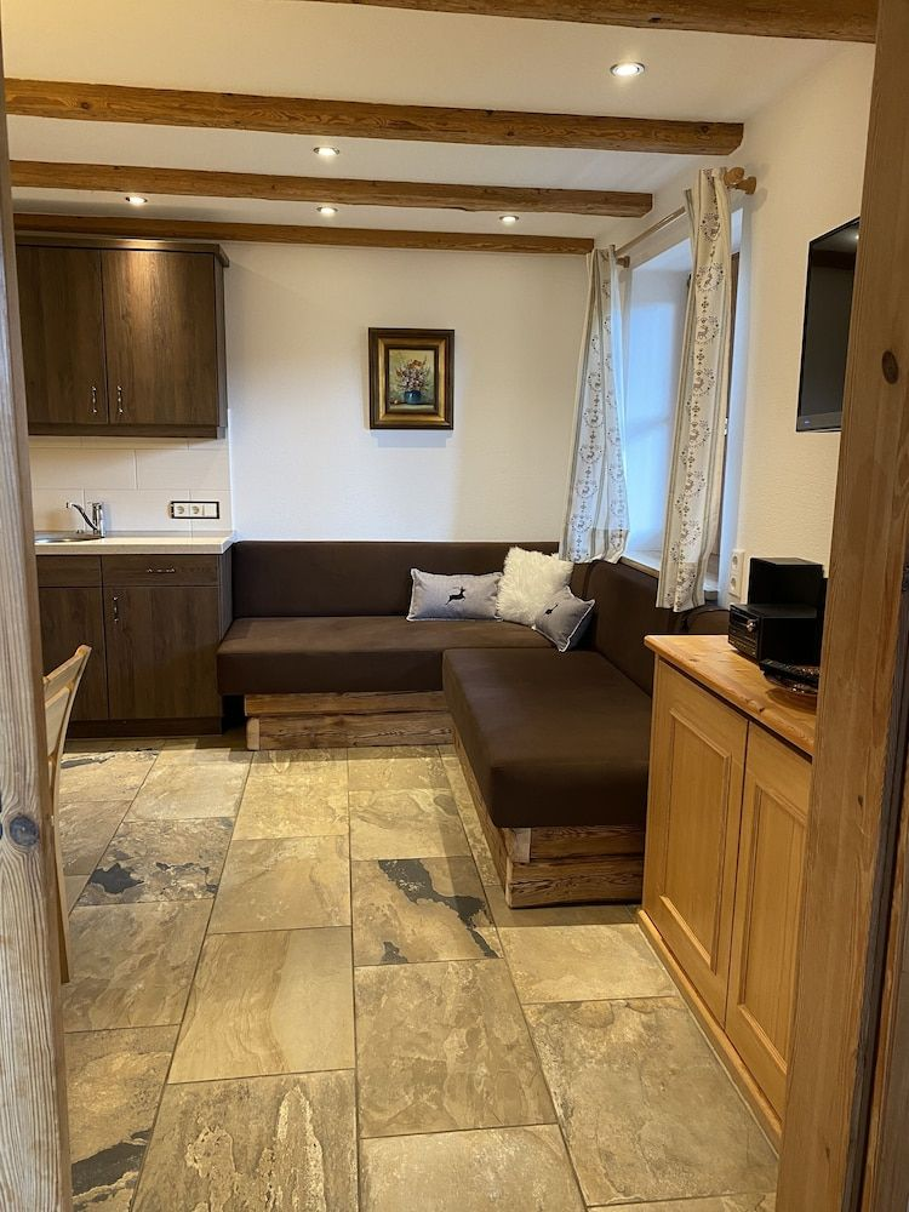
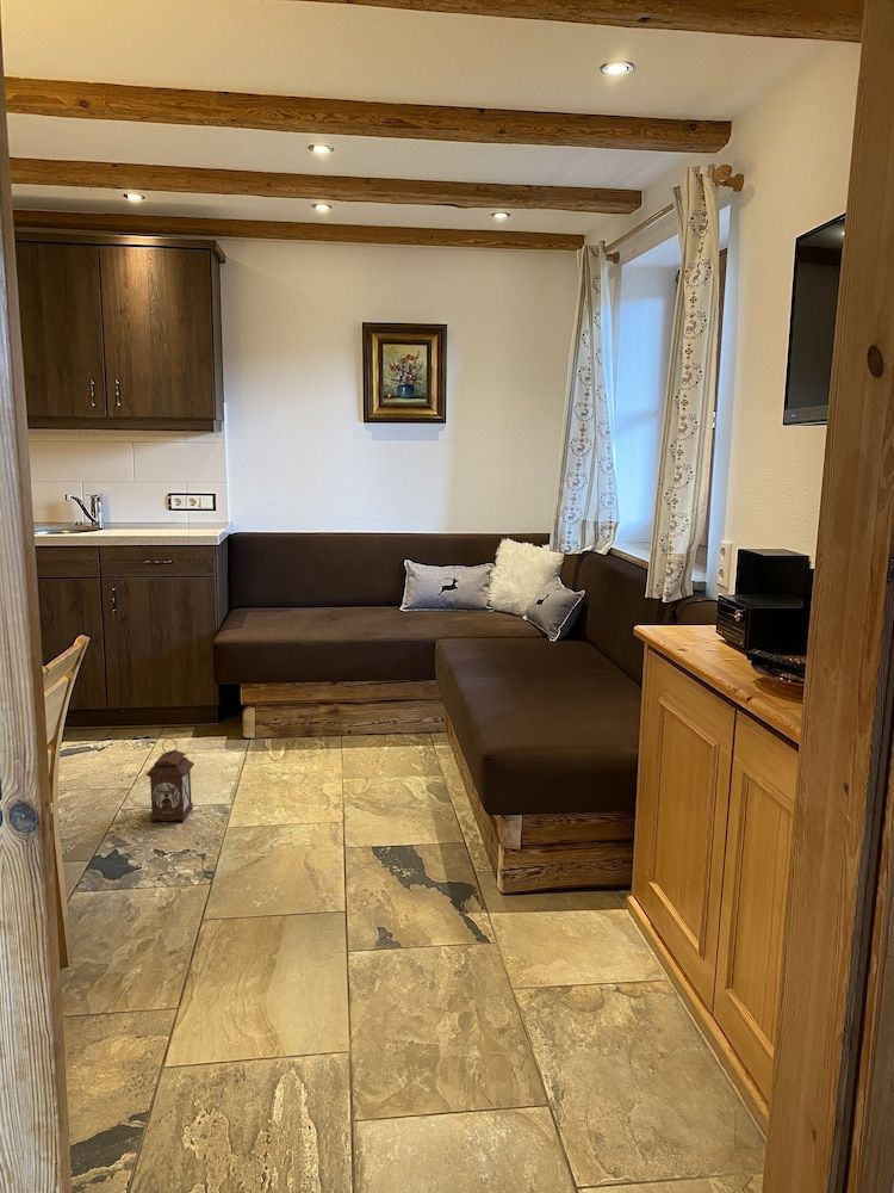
+ lantern (170, 777)
